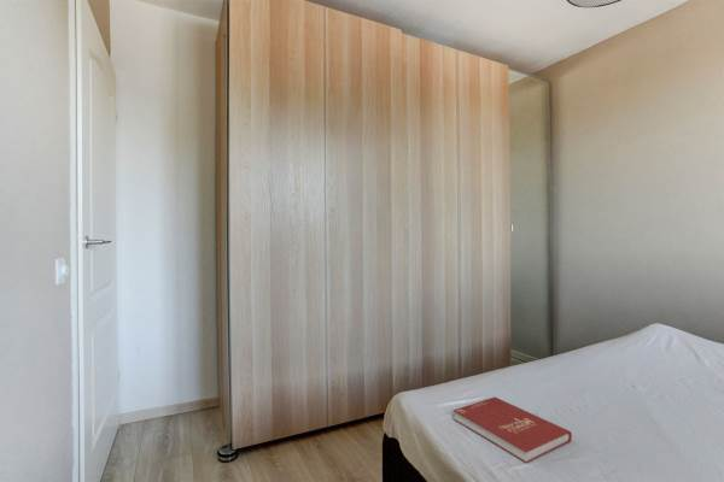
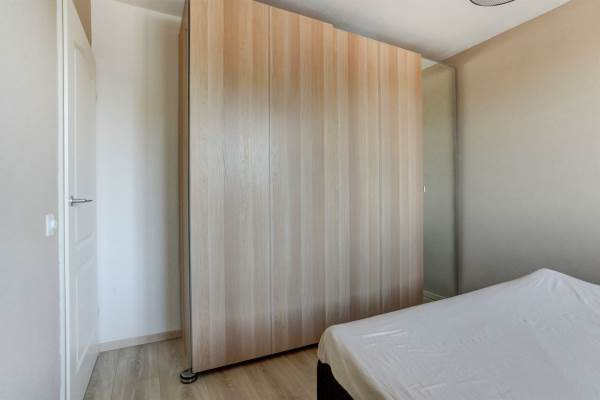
- book (508, 424)
